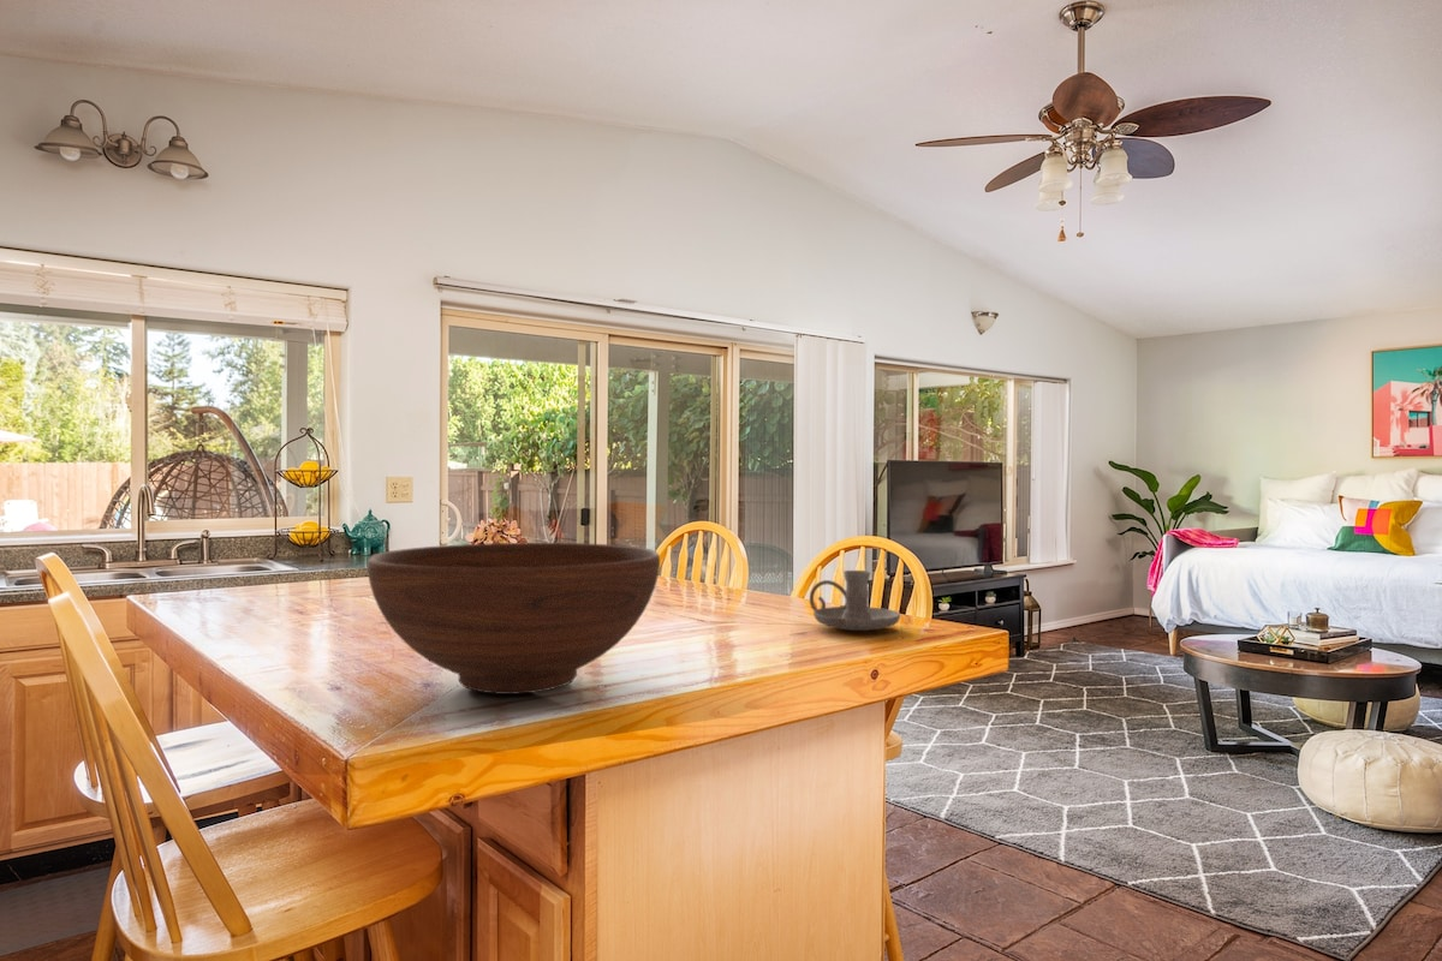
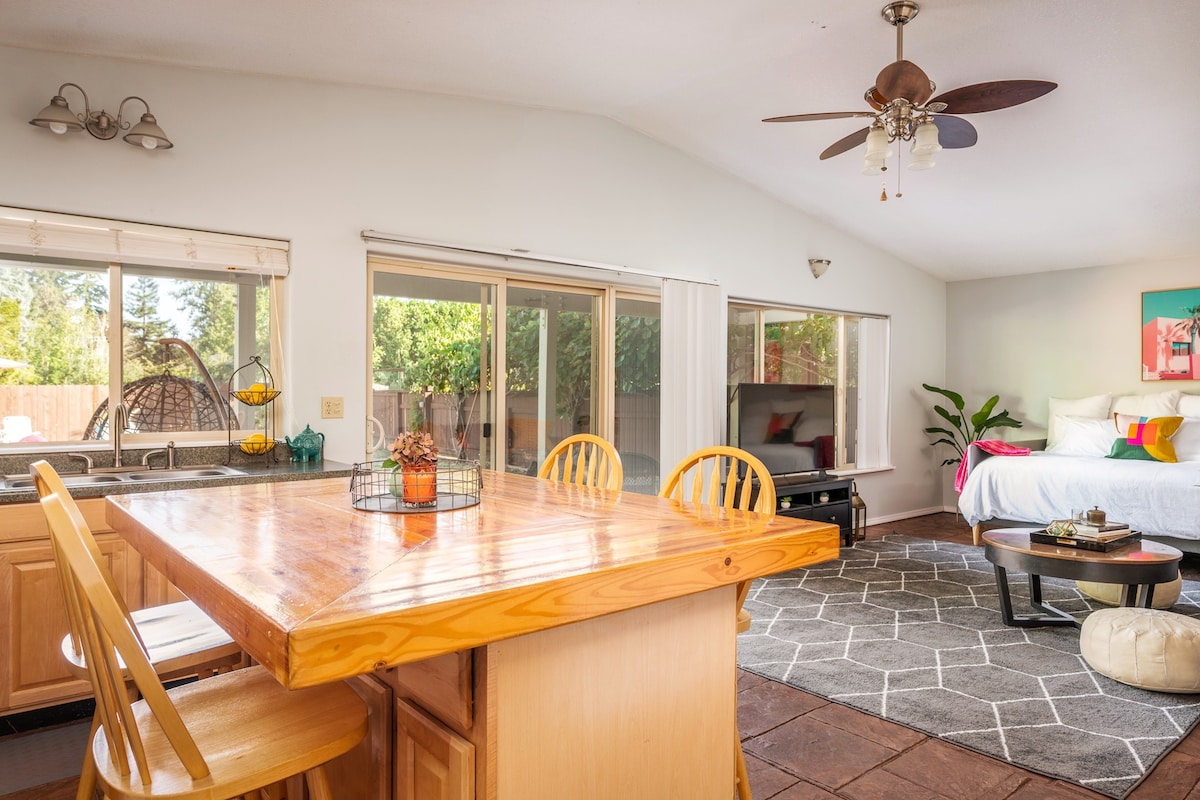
- candle holder (848, 598)
- fruit bowl (518, 619)
